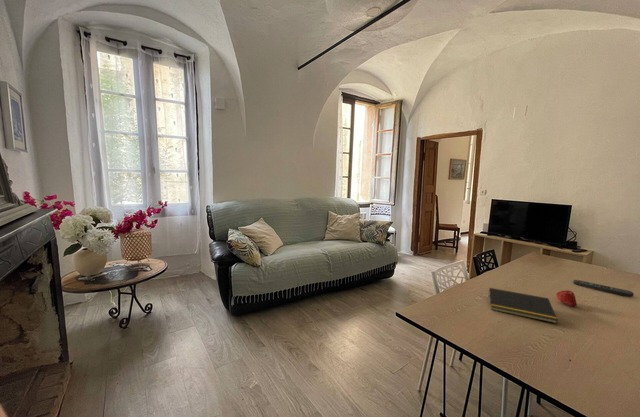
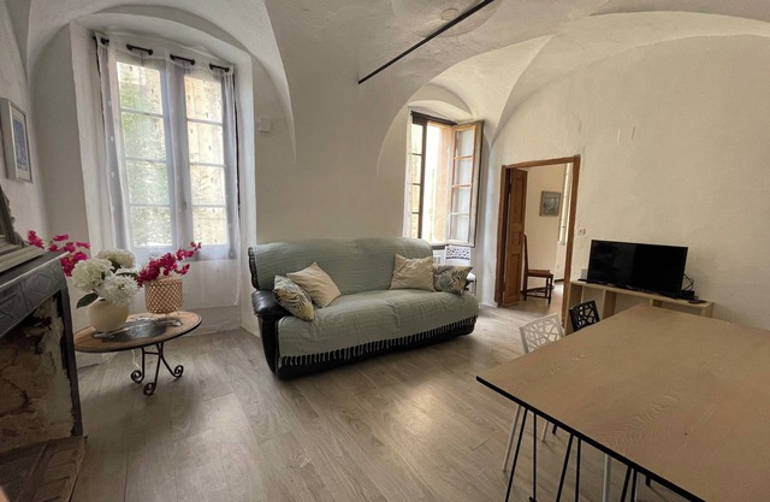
- notepad (520, 303)
- remote control (601, 287)
- fruit (566, 296)
